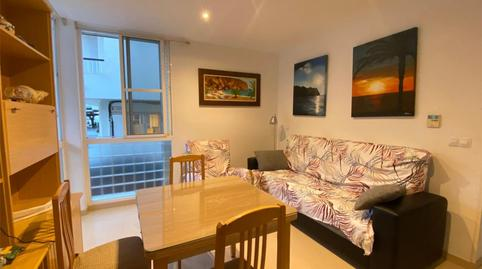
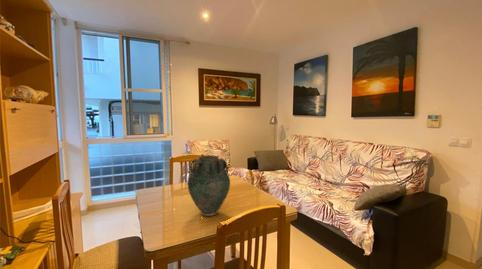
+ vase (209, 184)
